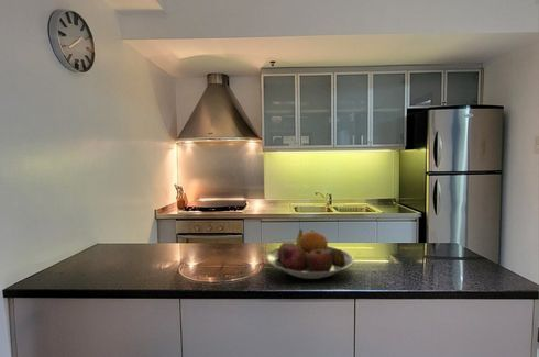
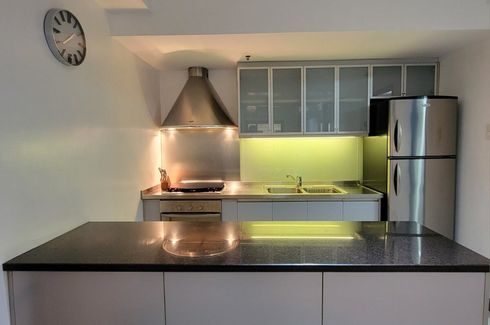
- fruit bowl (309, 253)
